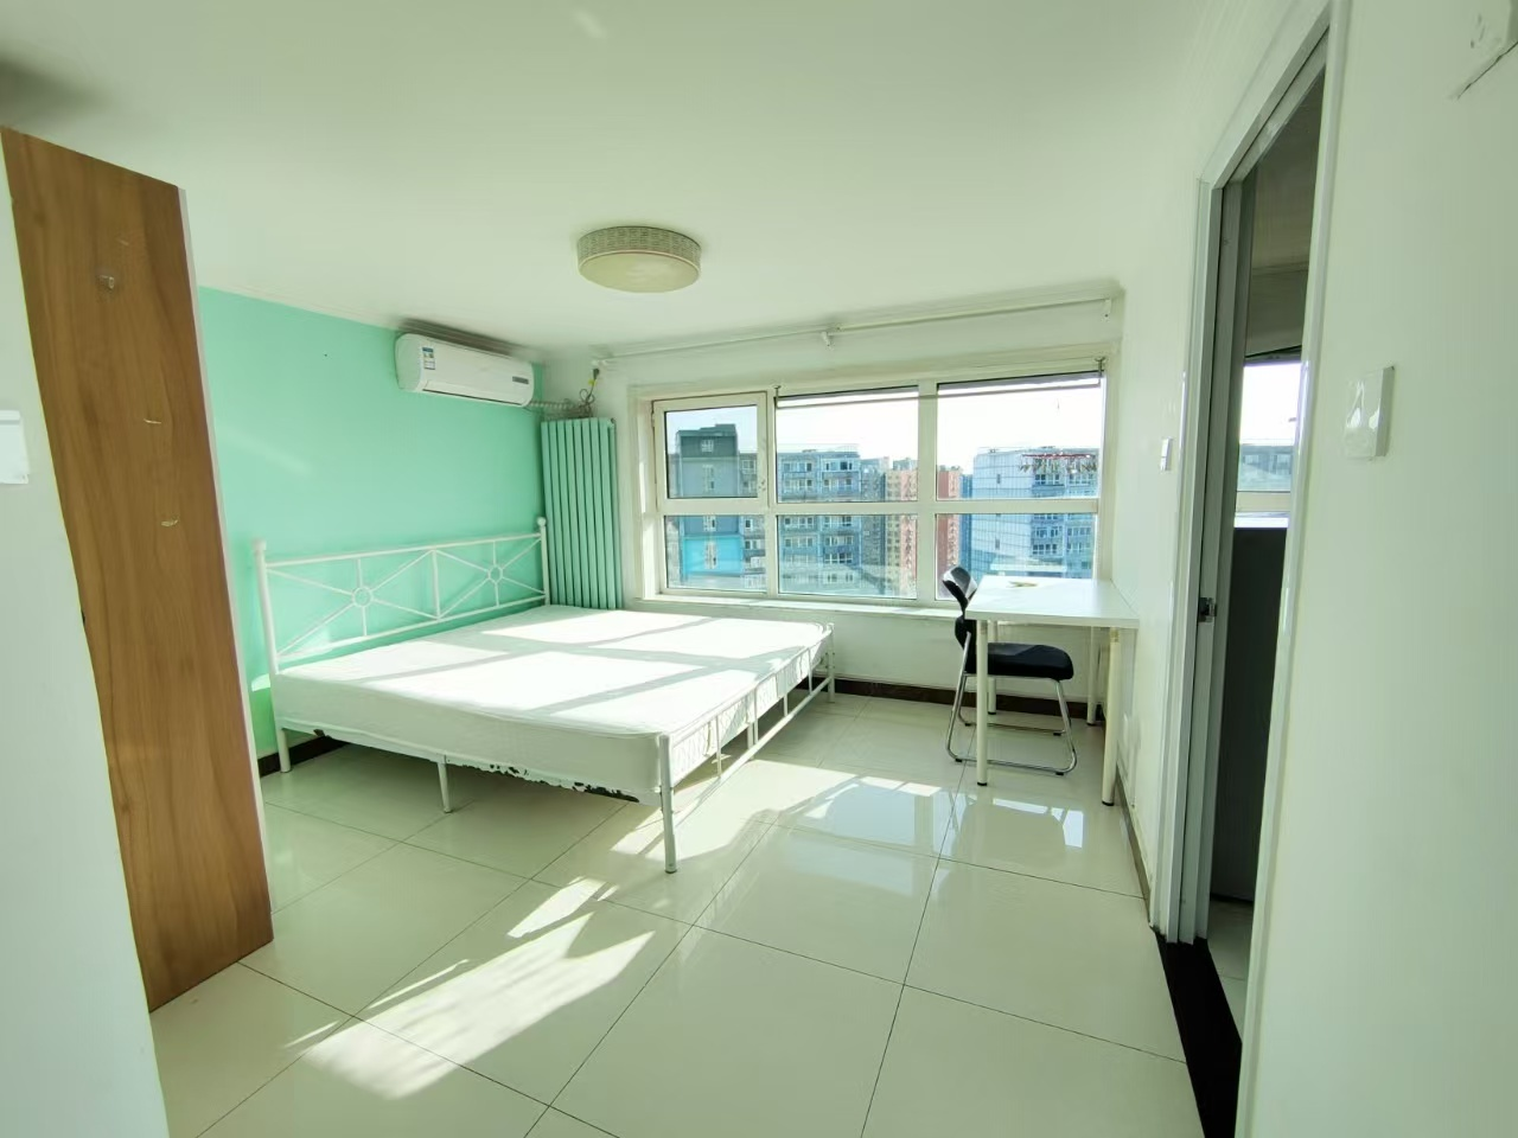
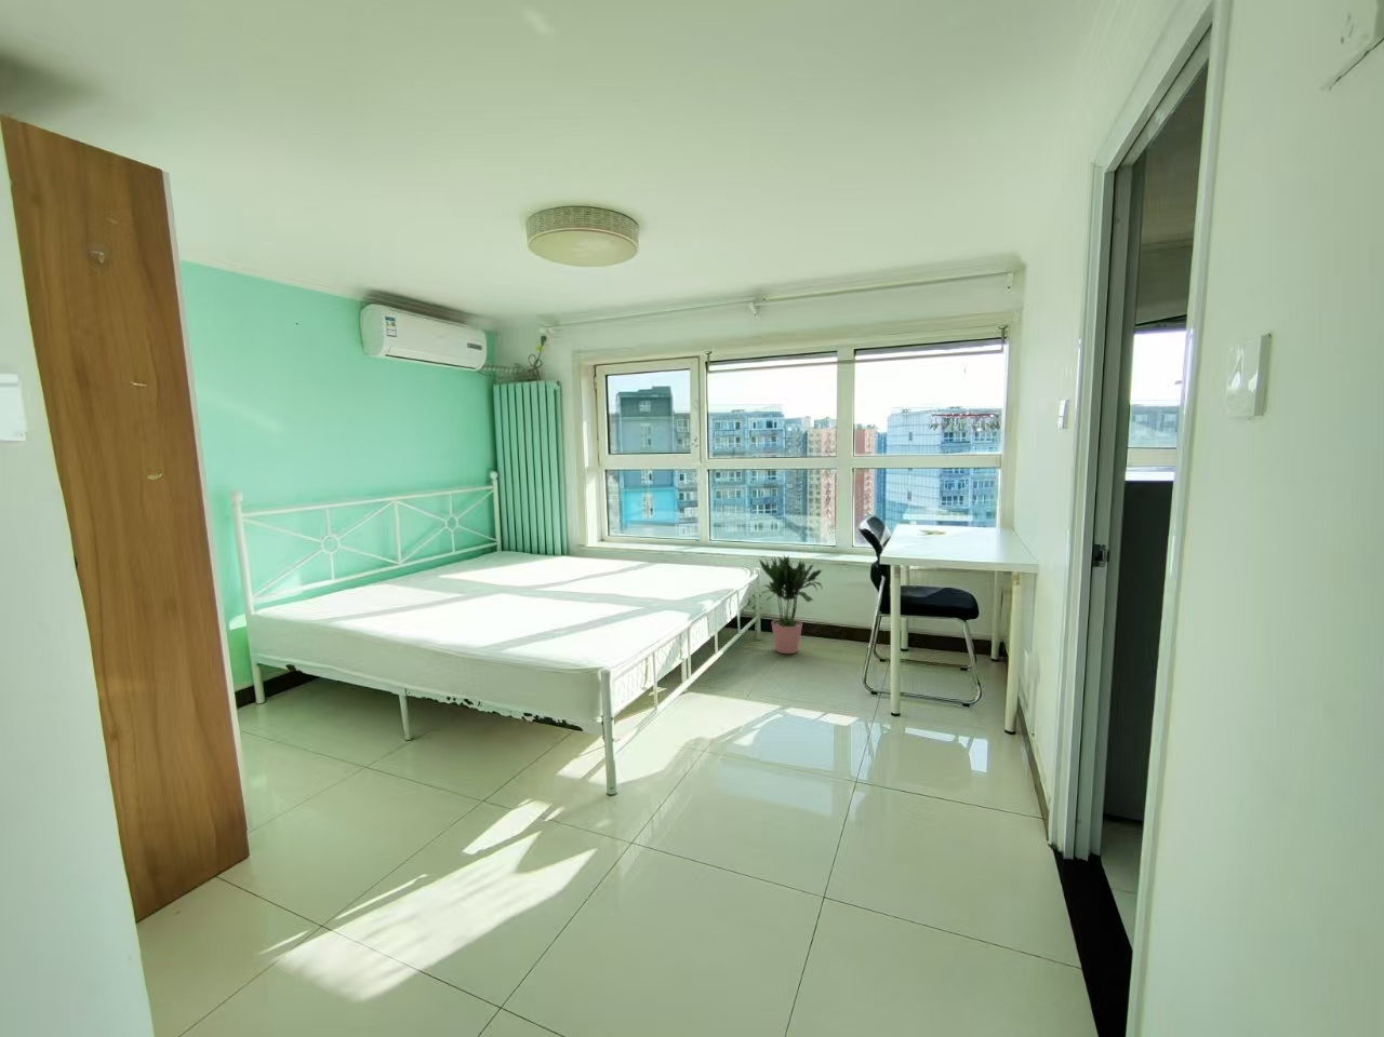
+ potted plant (793, 601)
